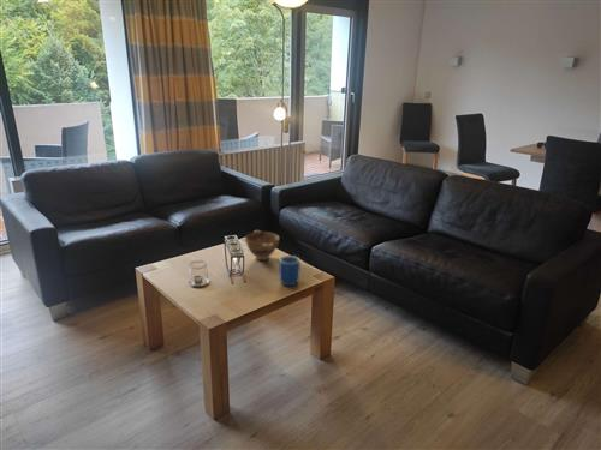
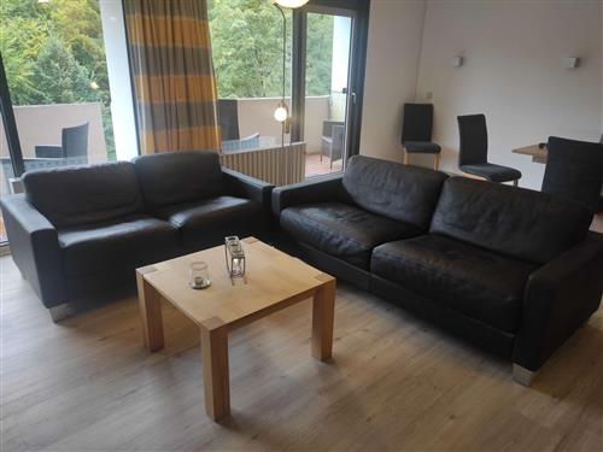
- mug (288, 271)
- bowl (262, 247)
